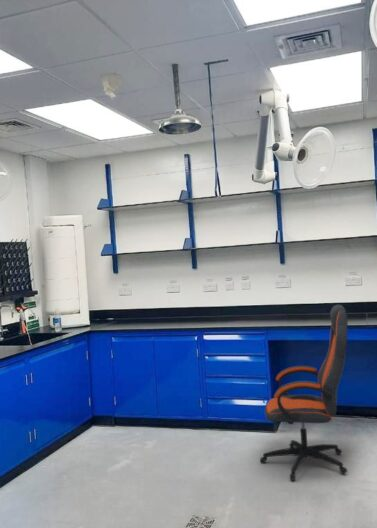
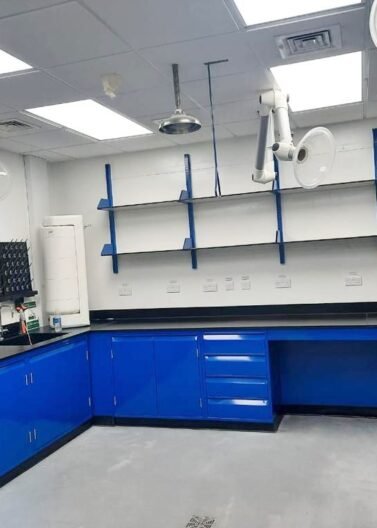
- office chair (302, 385)
